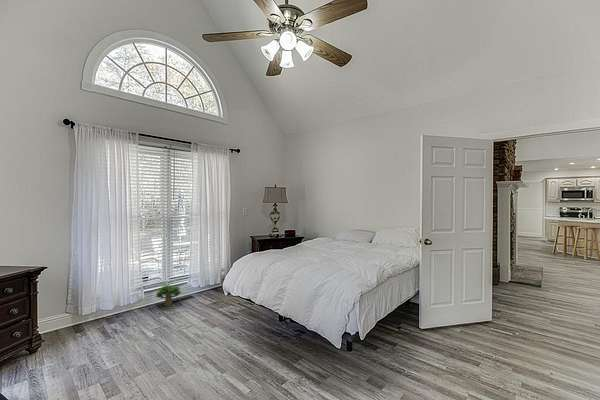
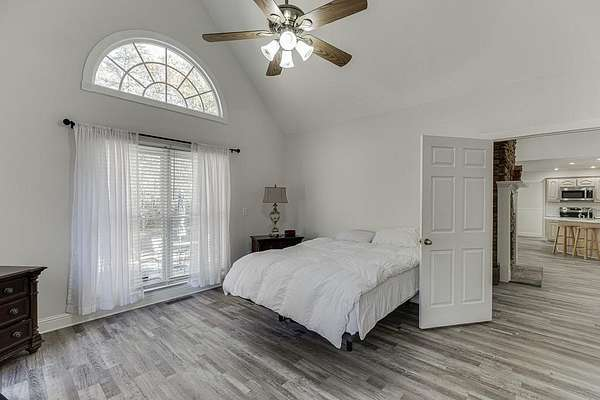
- potted plant (168, 294)
